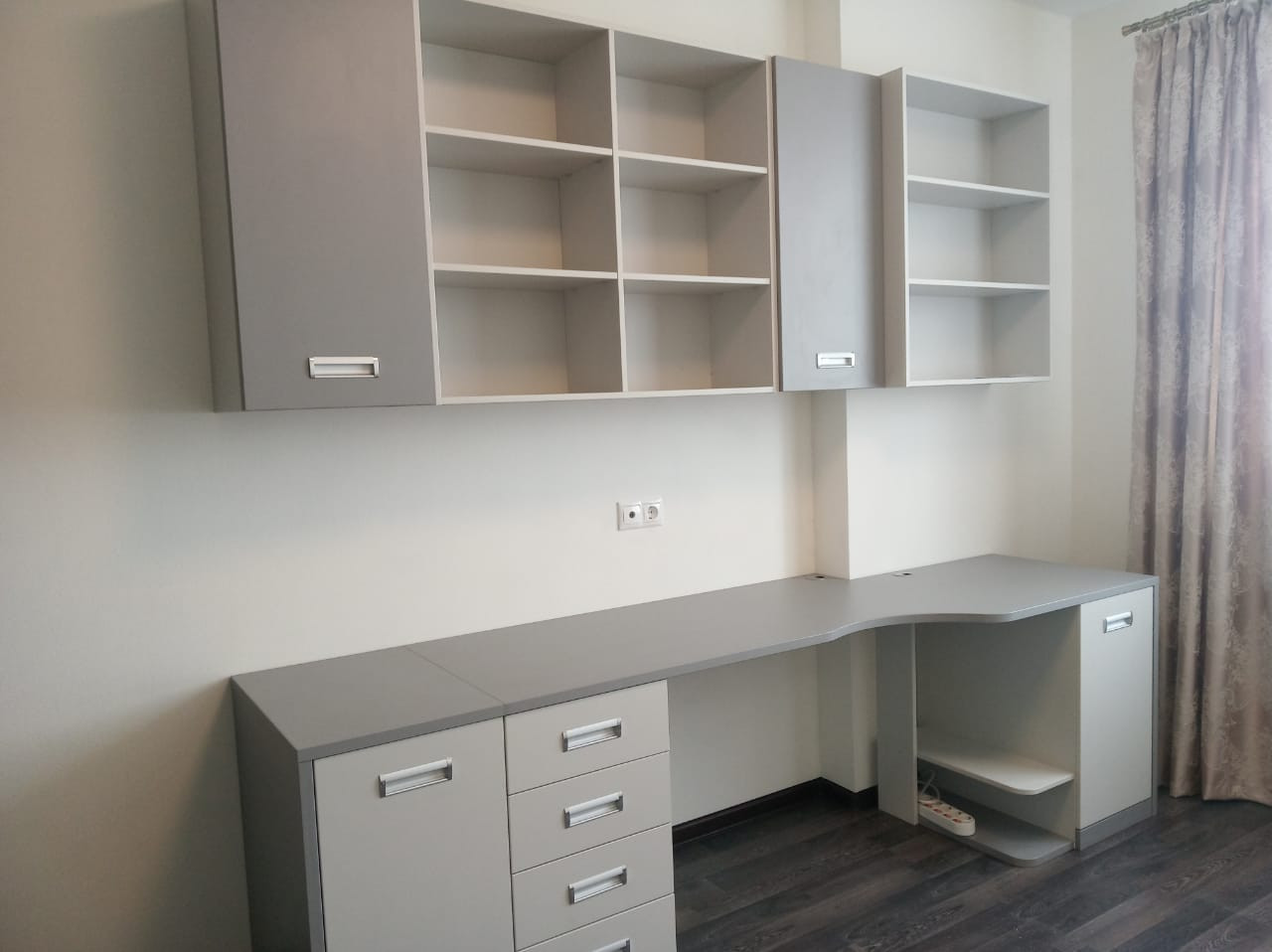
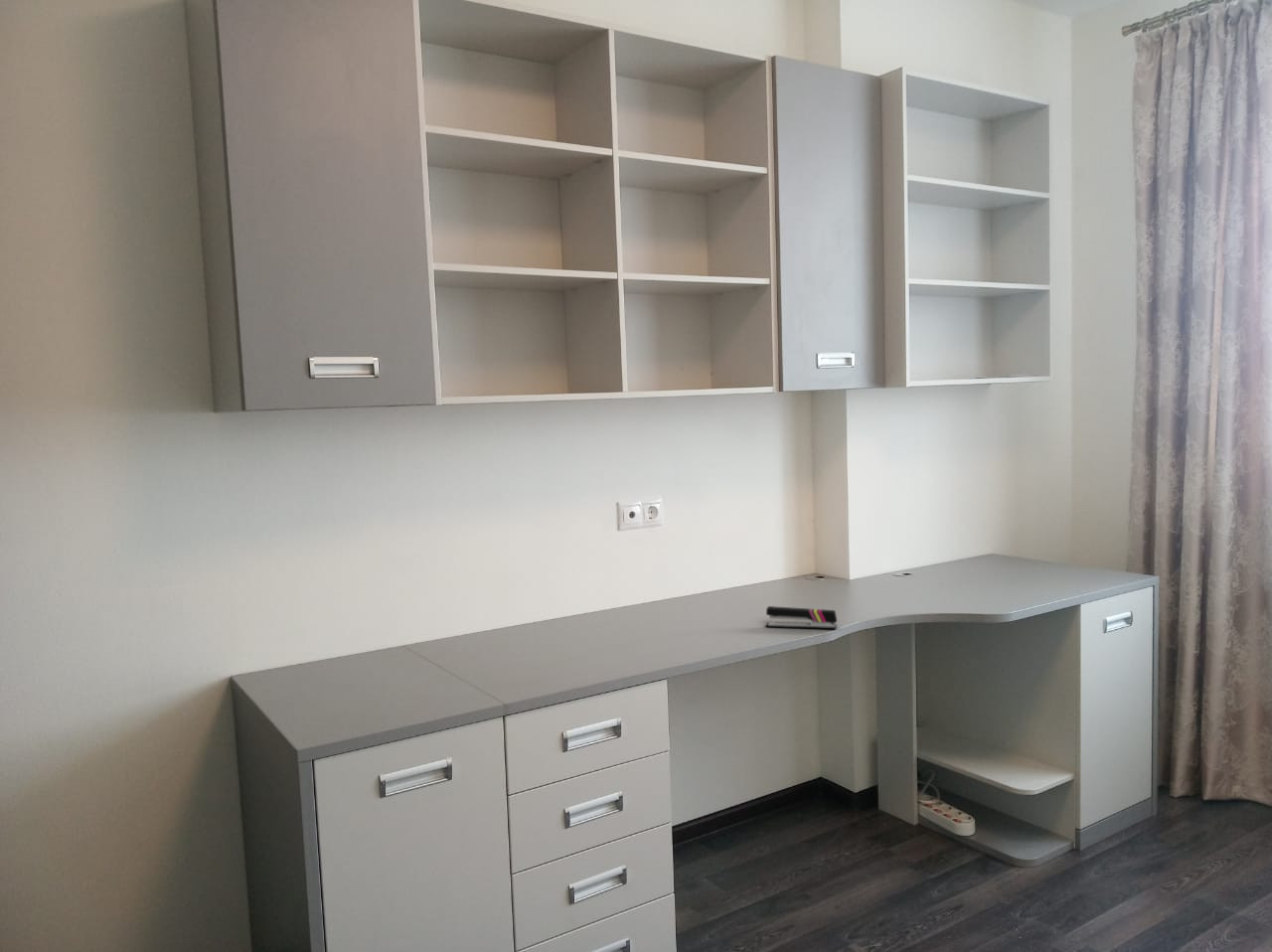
+ stapler (801, 617)
